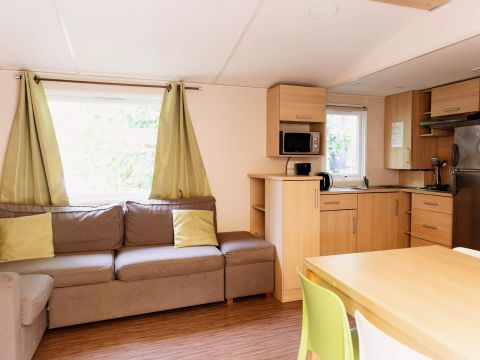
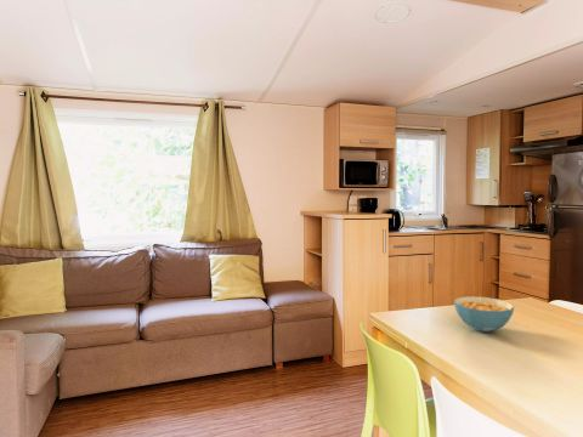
+ cereal bowl (482, 316)
